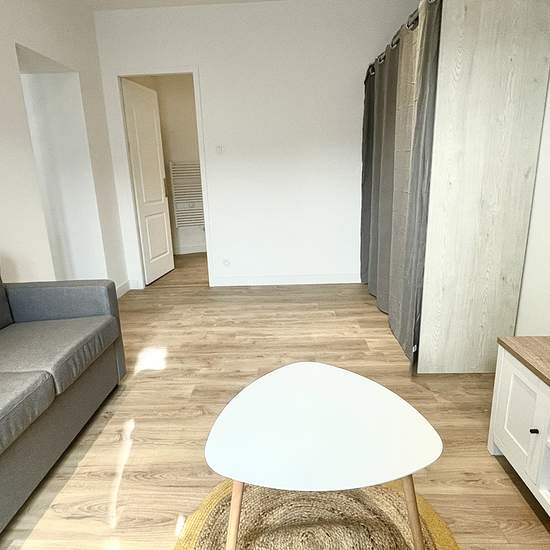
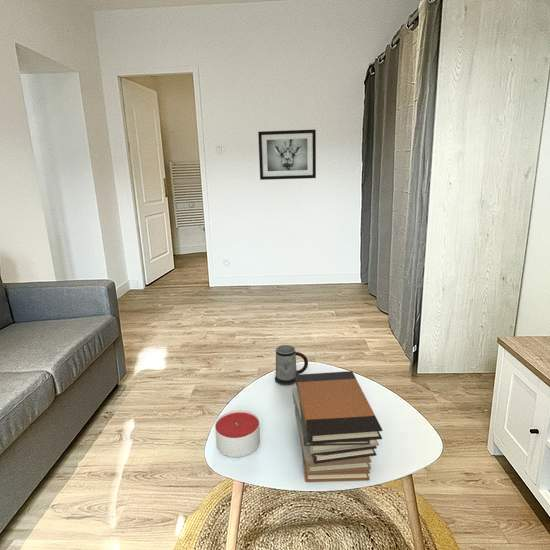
+ book stack (331, 421)
+ candle (237, 432)
+ mug (291, 364)
+ wall art (287, 155)
